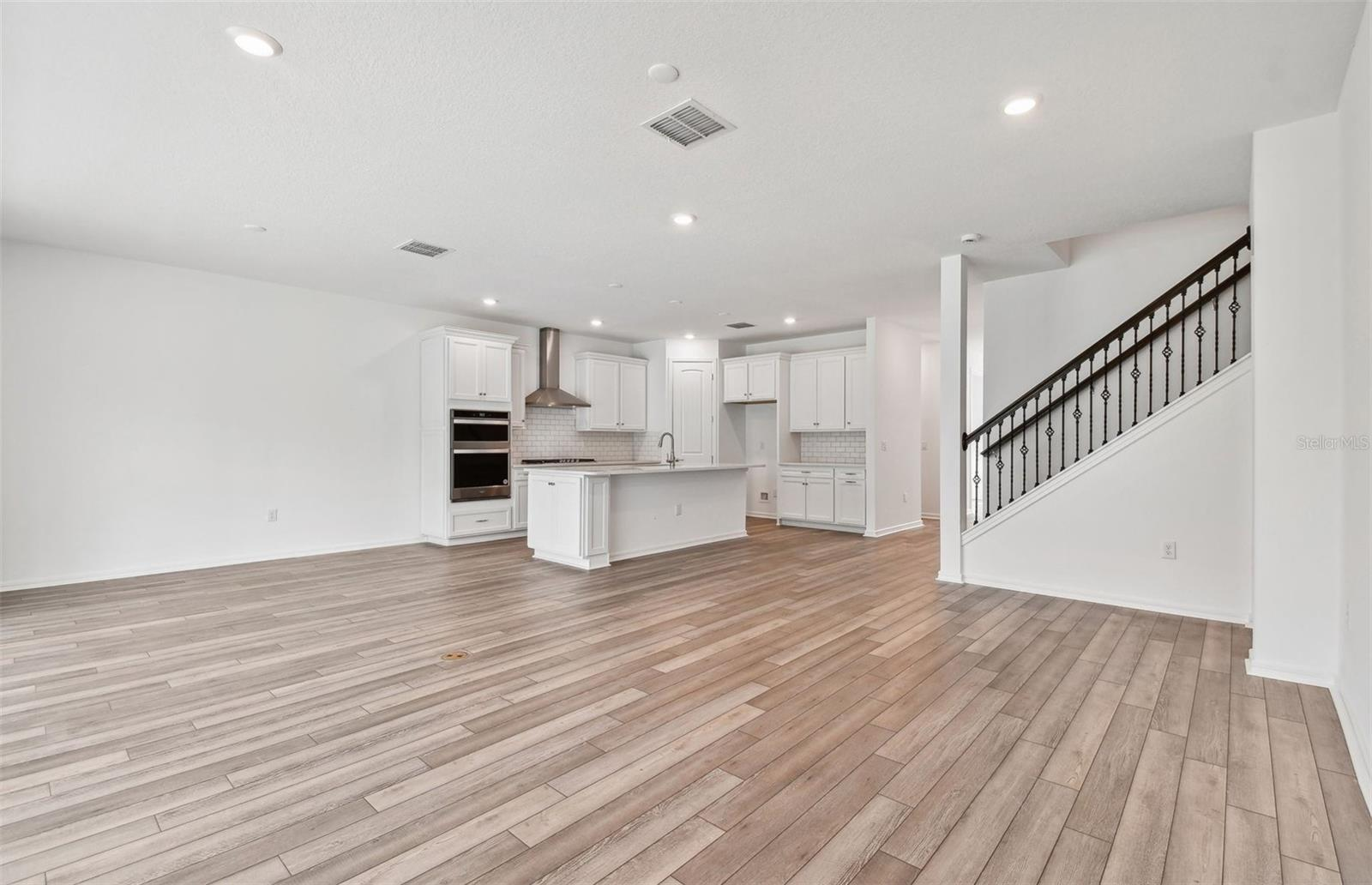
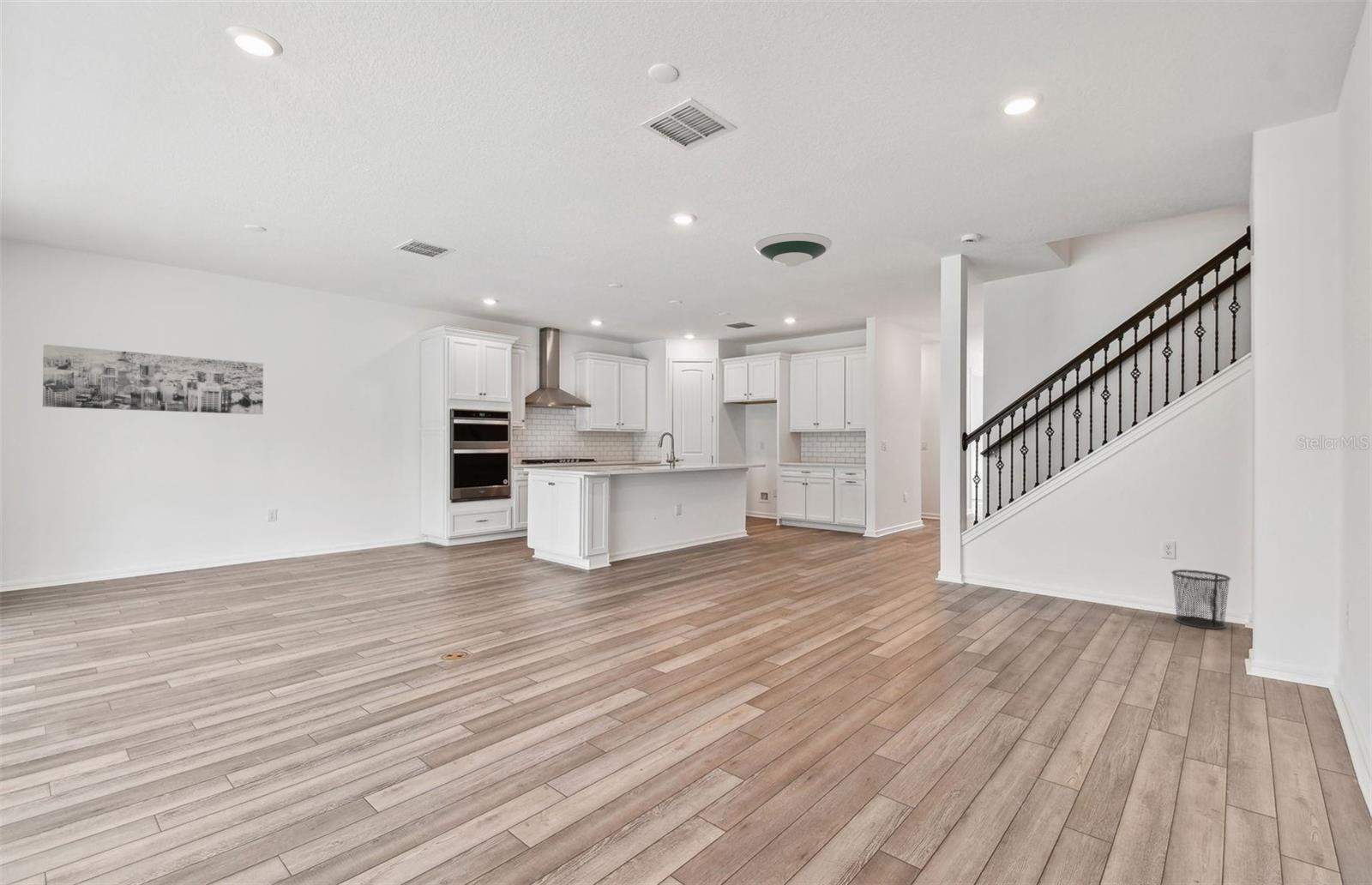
+ wall art (164, 382)
+ waste bin (1200, 598)
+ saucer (792, 255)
